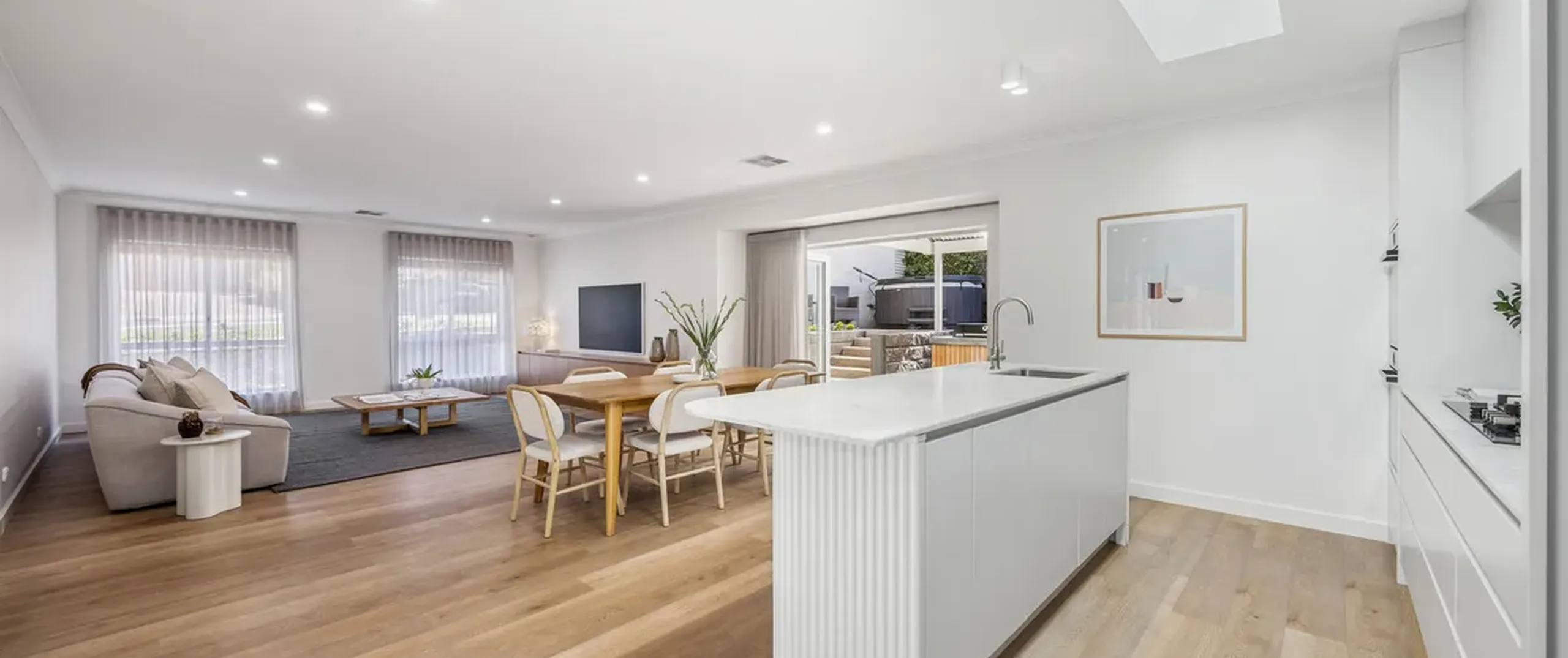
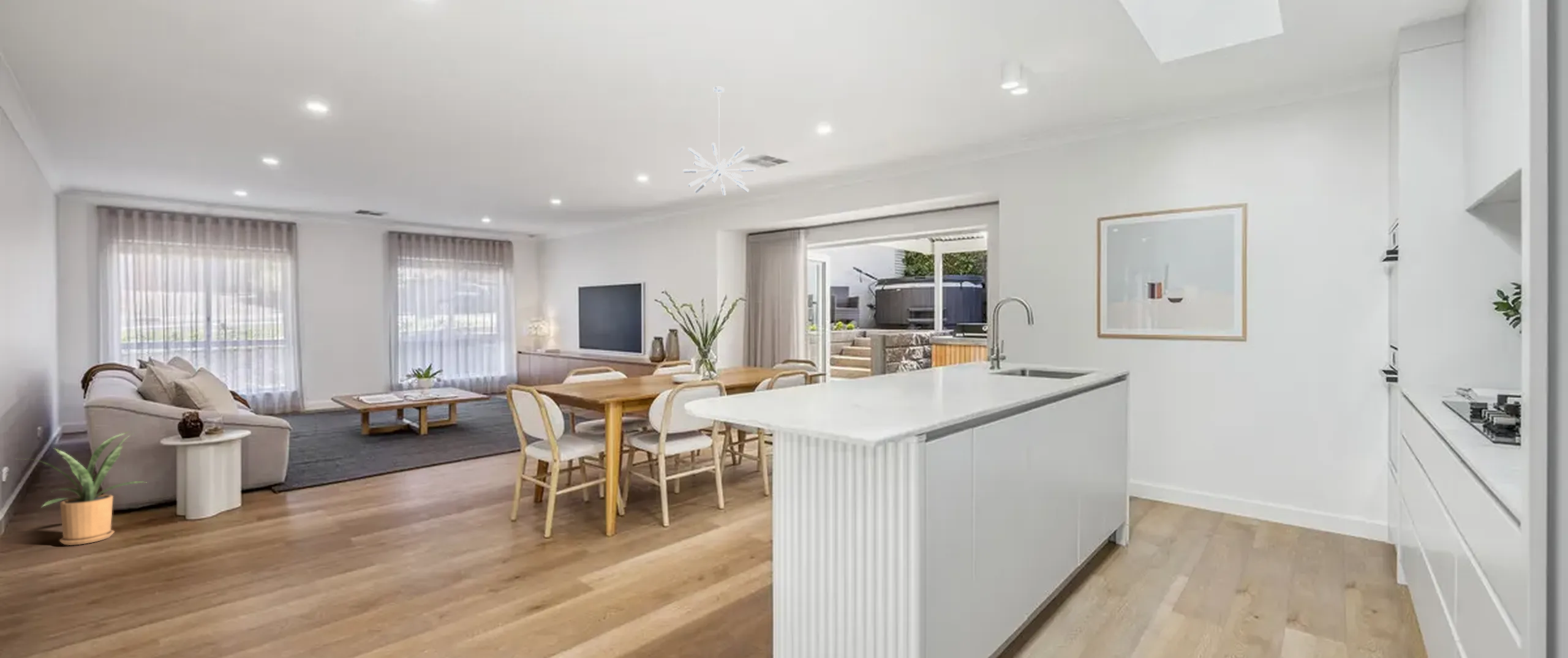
+ chandelier (718, 139)
+ house plant (84, 487)
